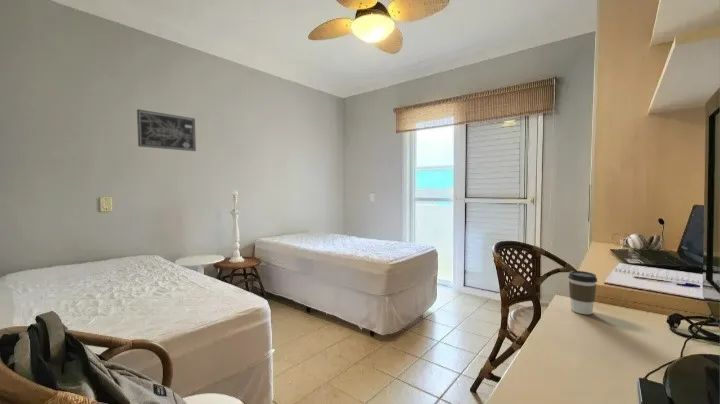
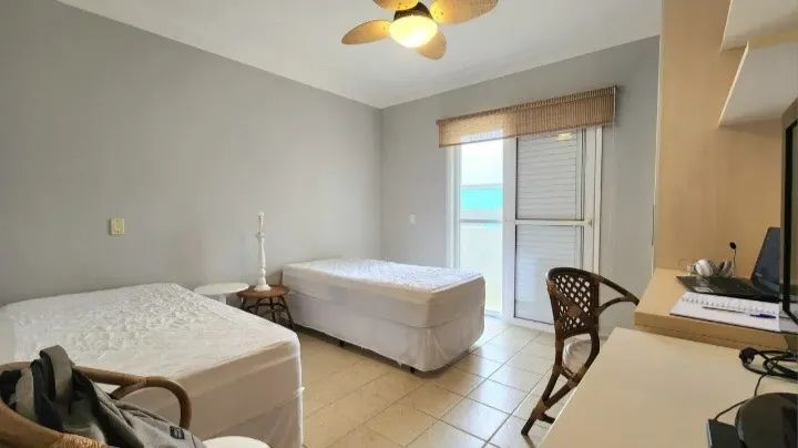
- wall art (168, 131)
- coffee cup (582, 292)
